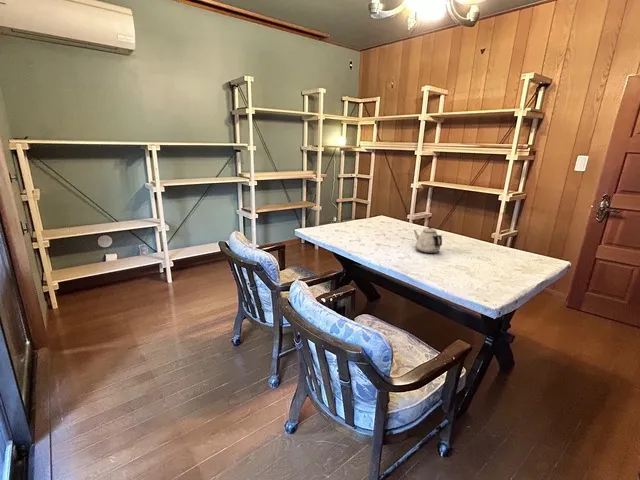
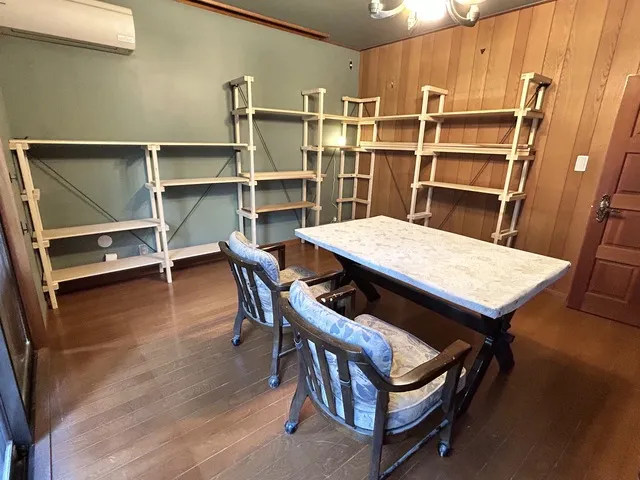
- teapot (426, 238)
